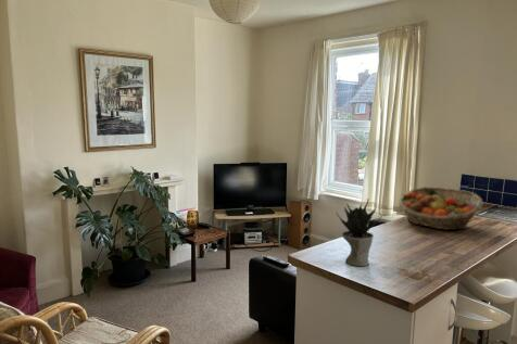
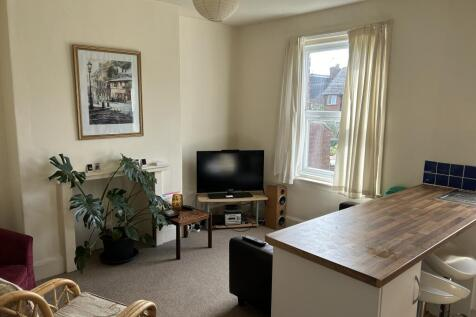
- fruit basket (438, 206)
- potted plant (357, 231)
